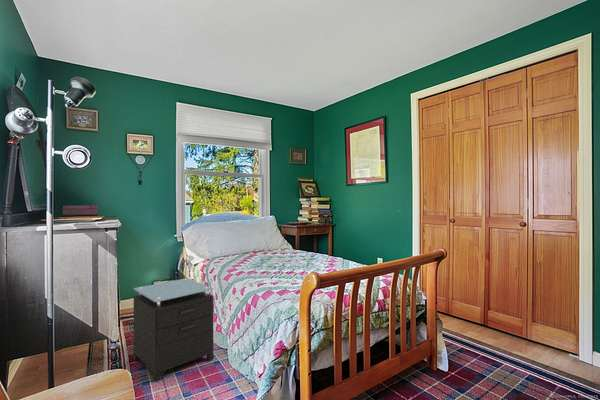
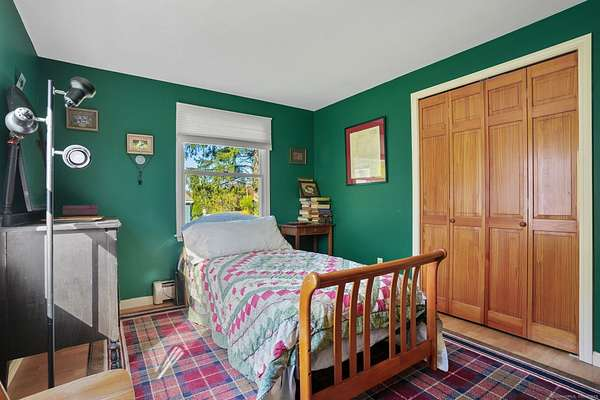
- nightstand (173, 323)
